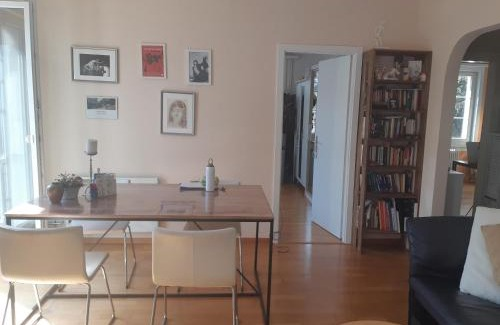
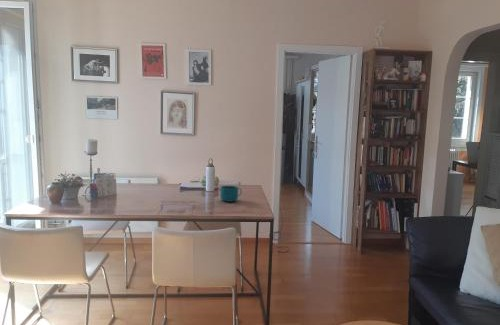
+ cup (231, 193)
